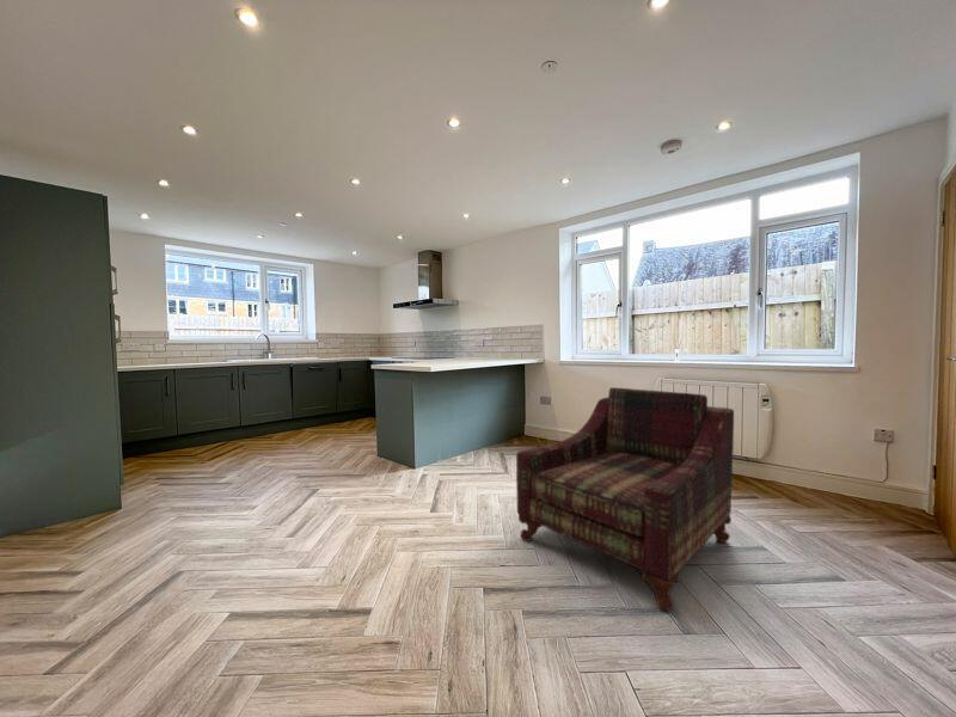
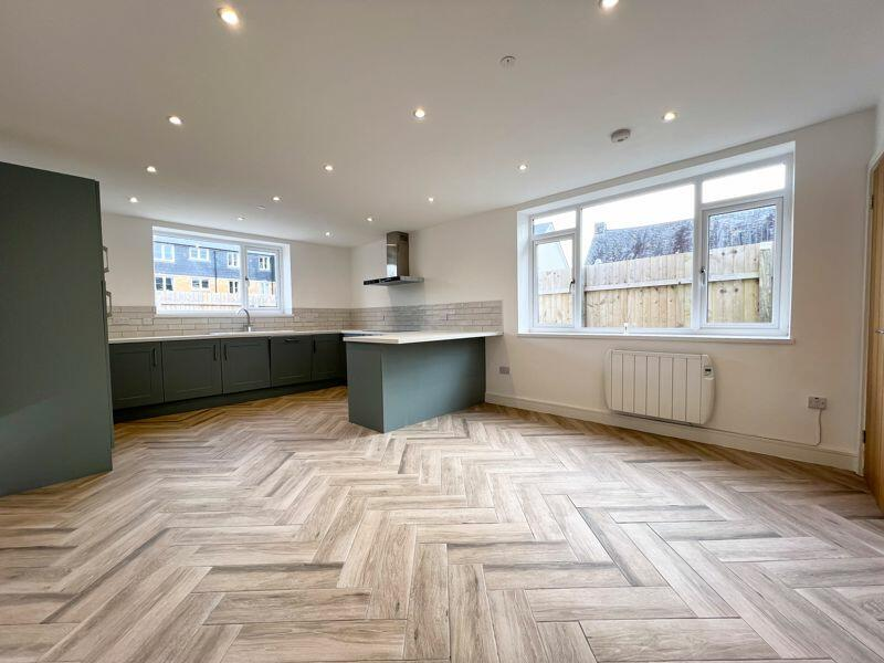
- armchair (627, 467)
